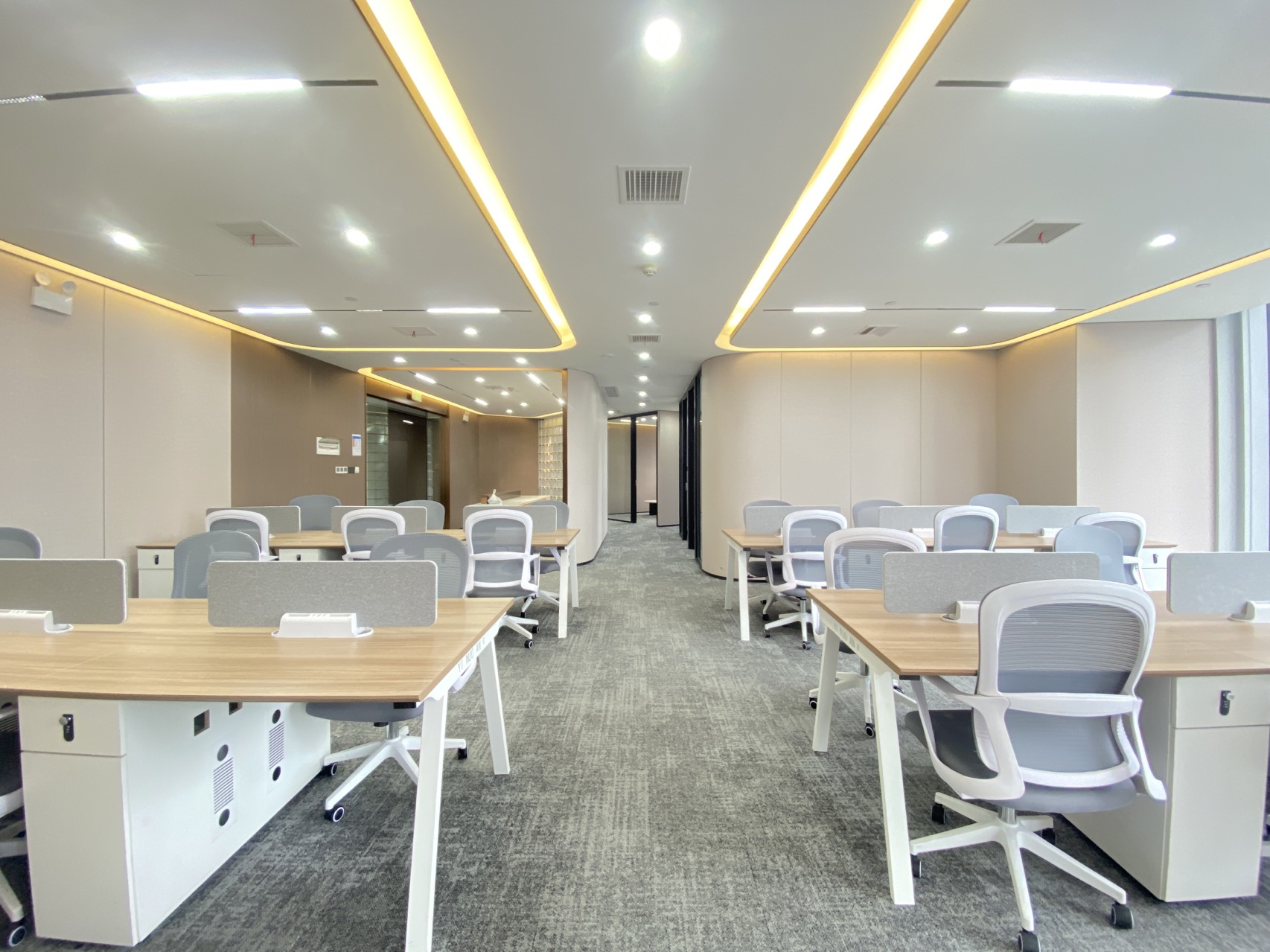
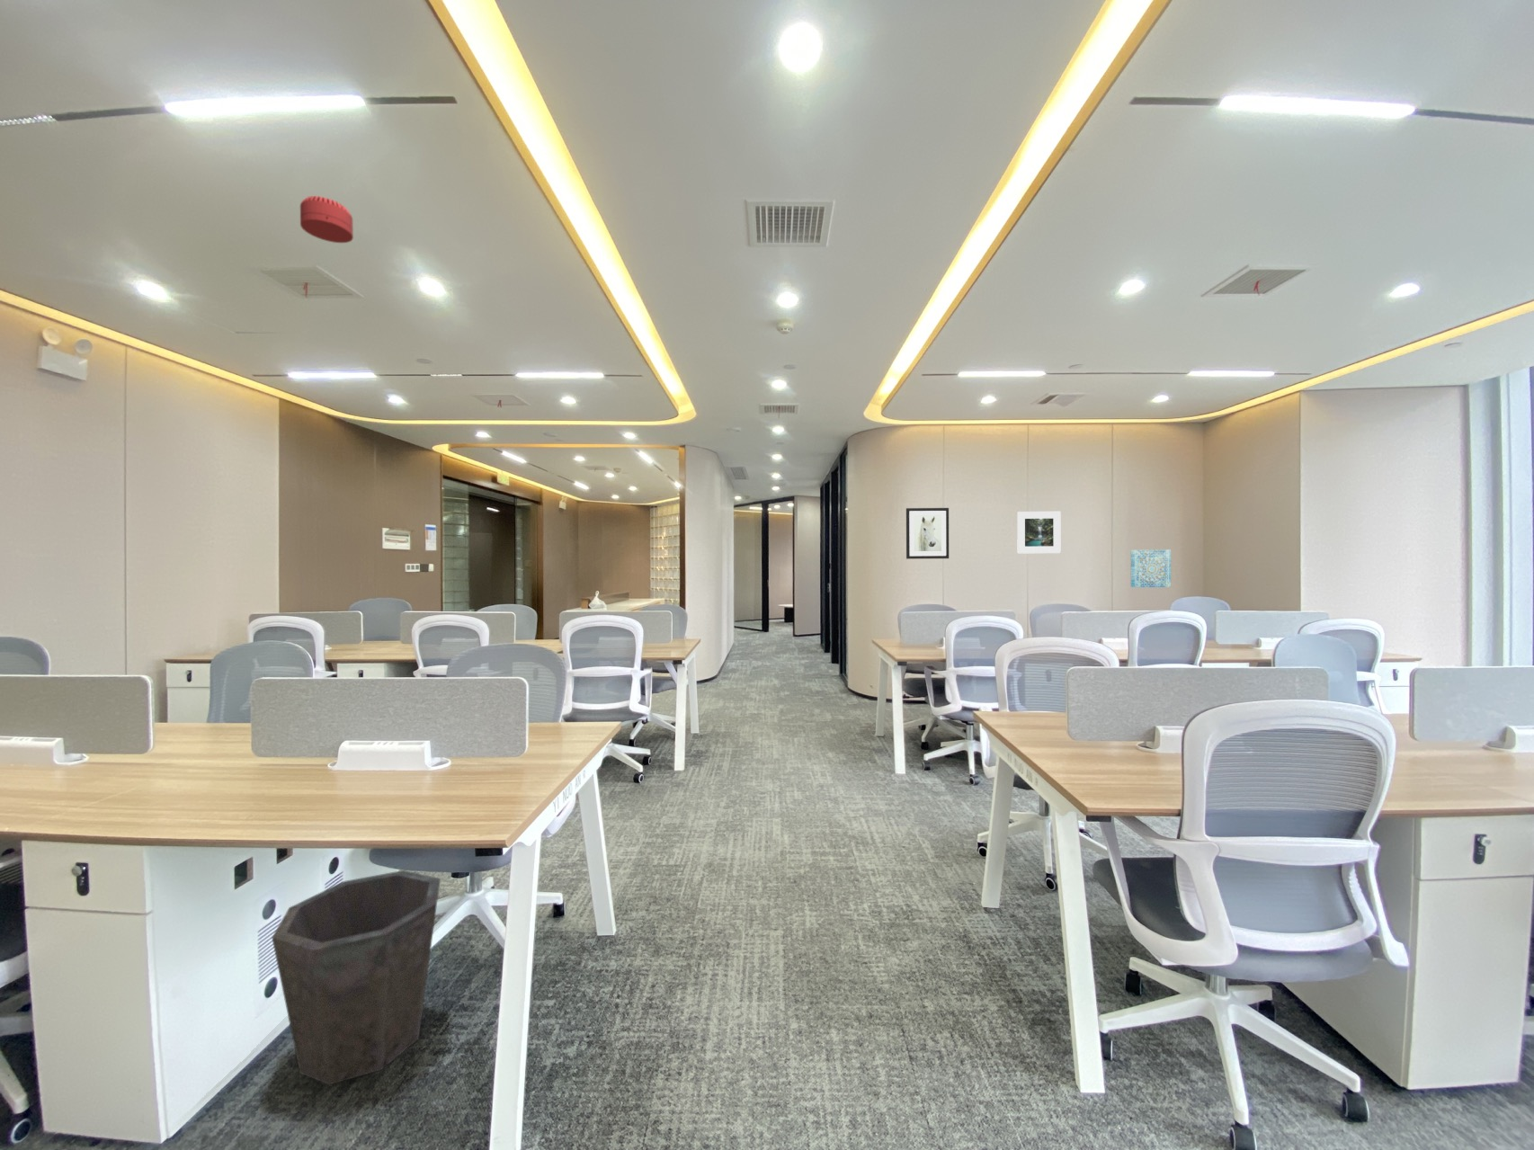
+ wall art (1150, 568)
+ smoke detector (326, 219)
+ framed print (1039, 533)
+ wall art (928, 533)
+ waste bin (364, 972)
